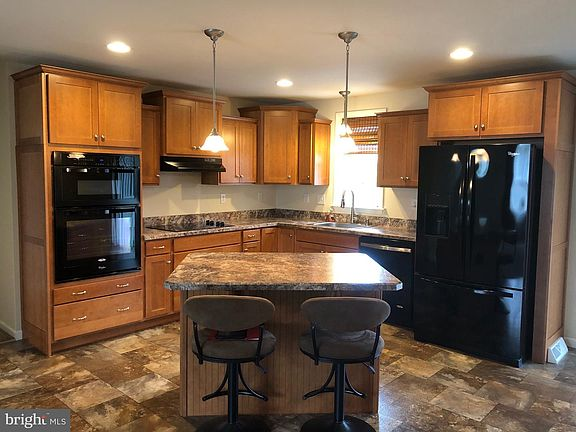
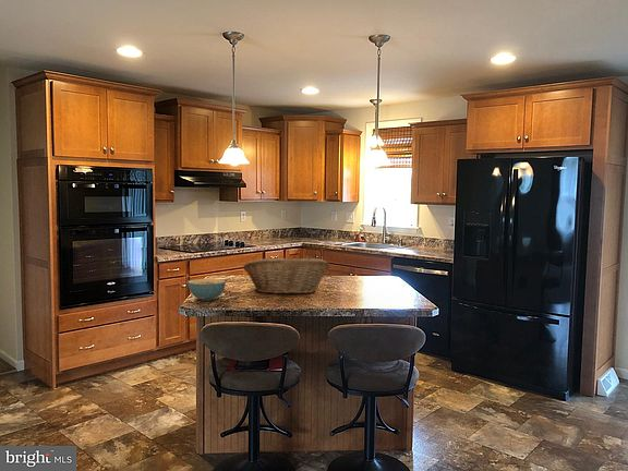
+ fruit basket (286, 273)
+ cereal bowl (206, 290)
